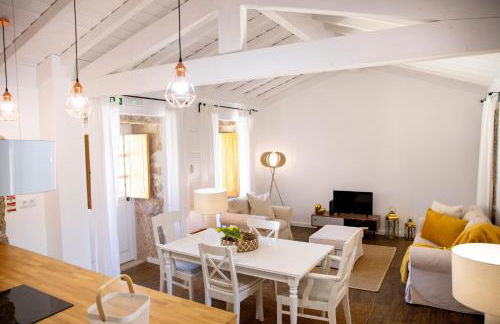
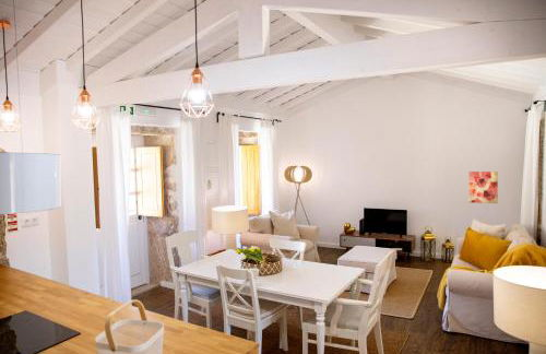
+ wall art (483, 187)
